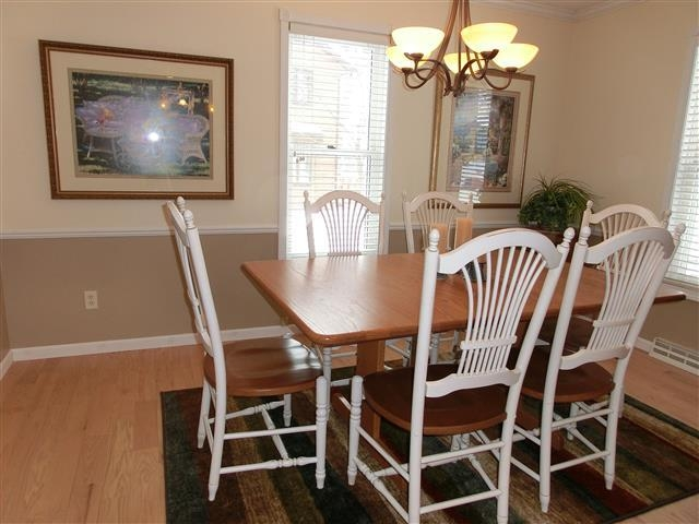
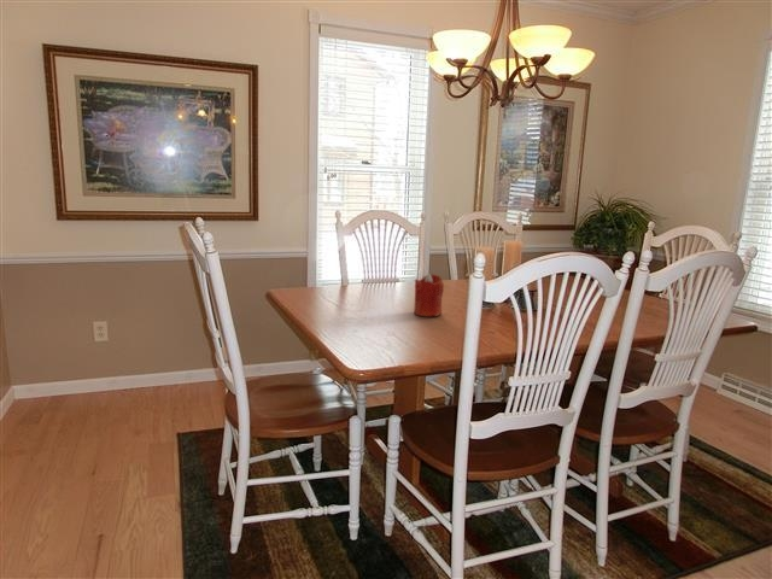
+ candle (428, 293)
